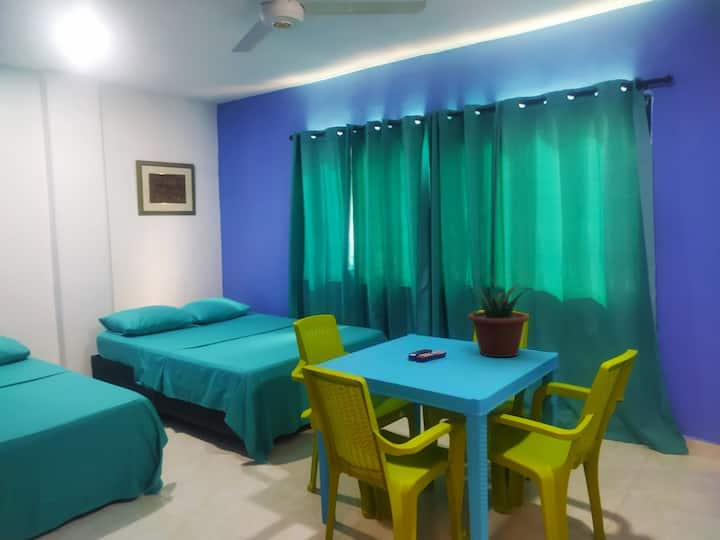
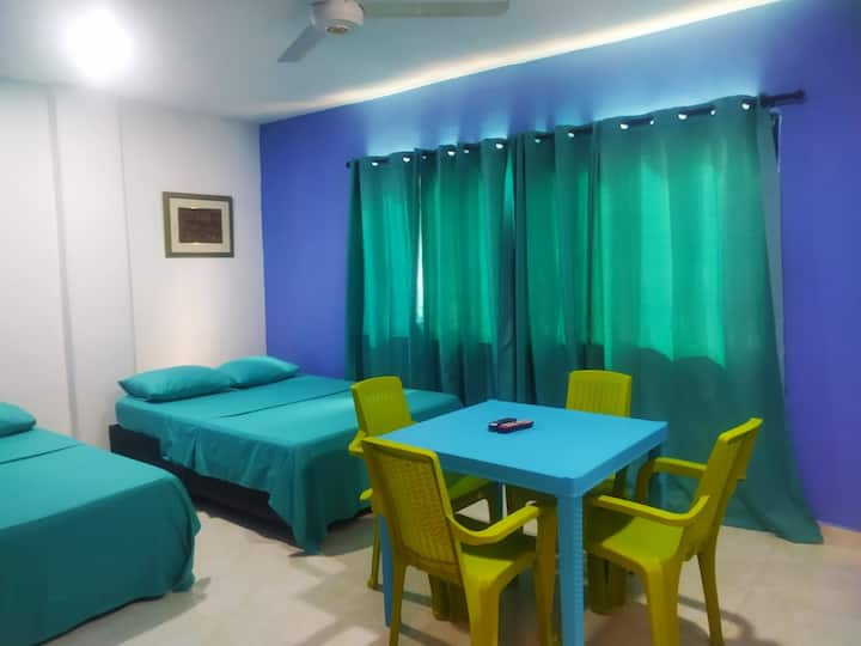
- potted plant (498, 318)
